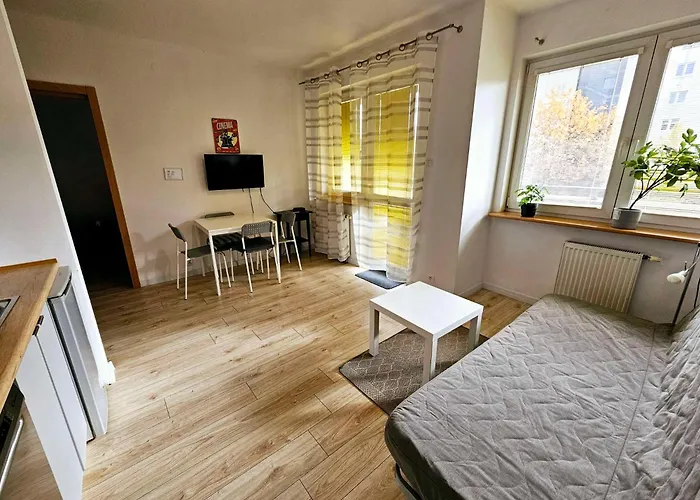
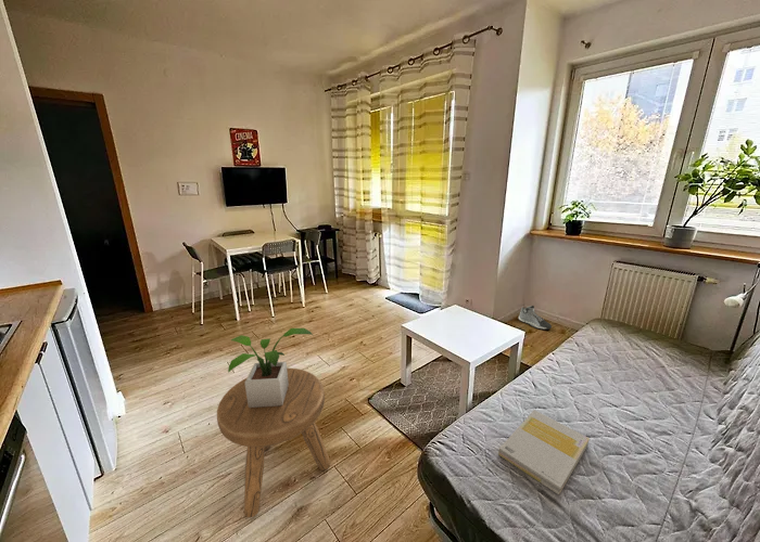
+ potted plant (270, 367)
+ stool (278, 436)
+ book (544, 447)
+ sneaker (534, 315)
